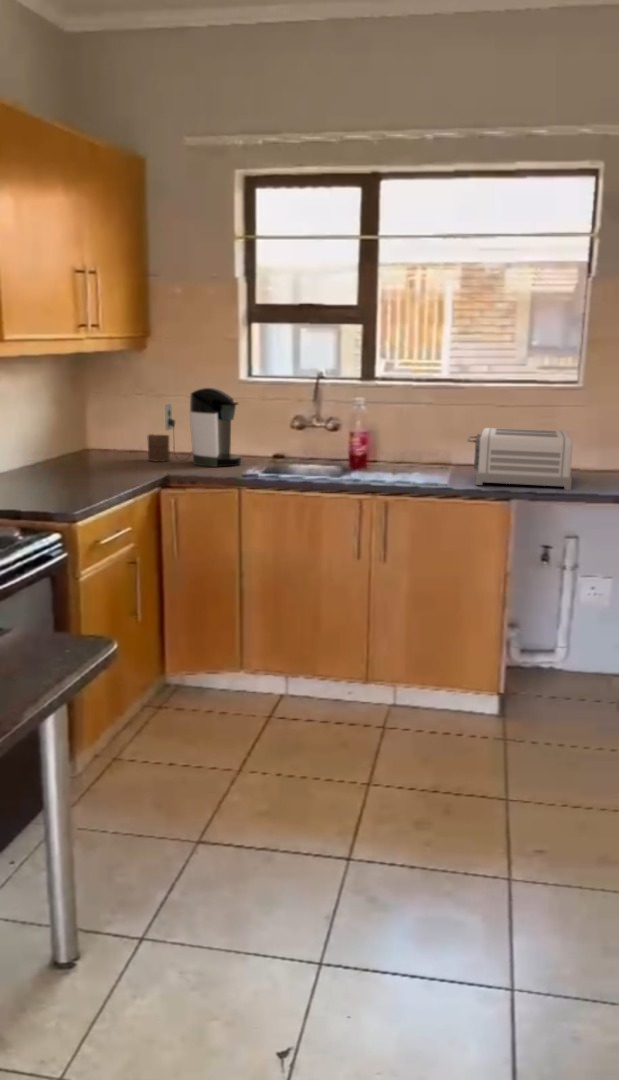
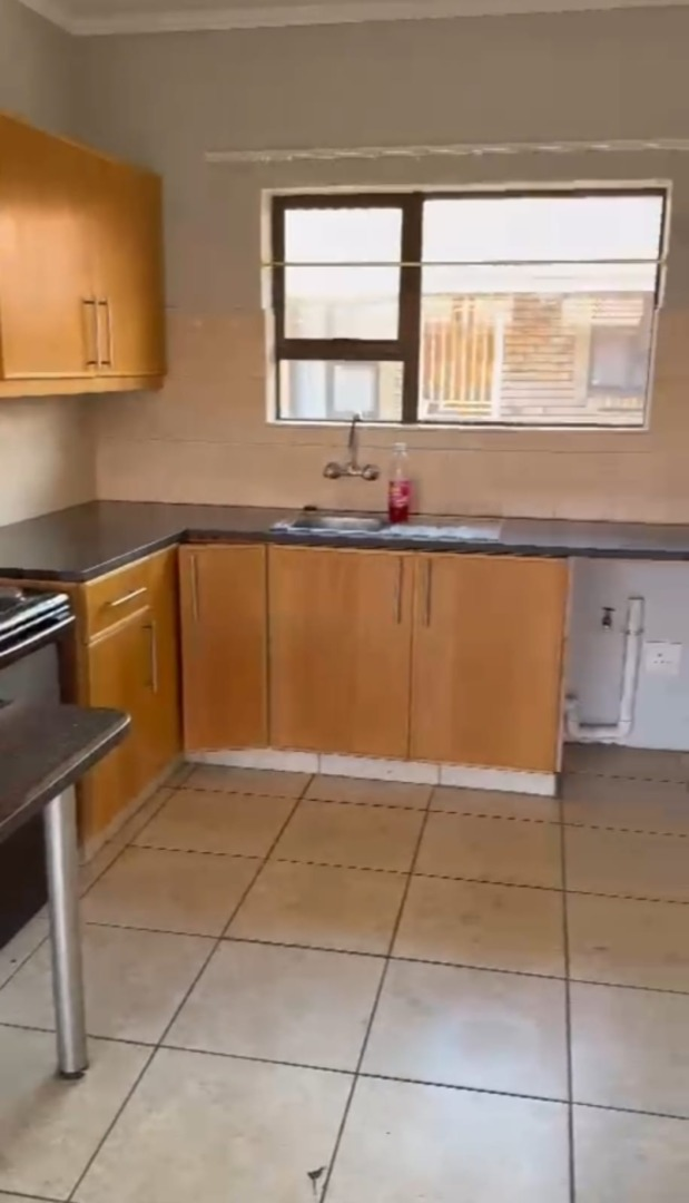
- toaster (518, 456)
- coffee maker (208, 427)
- cup (158, 447)
